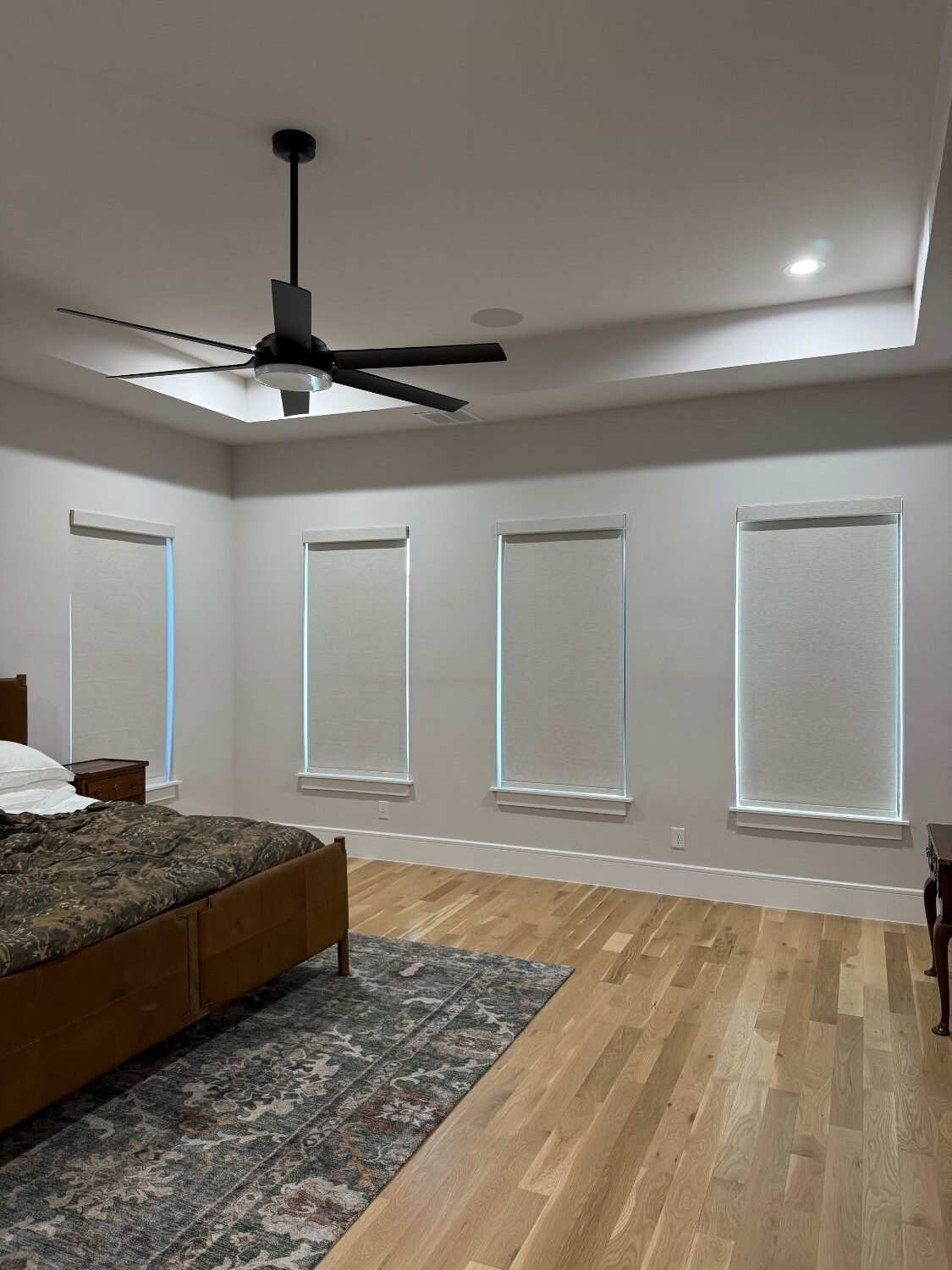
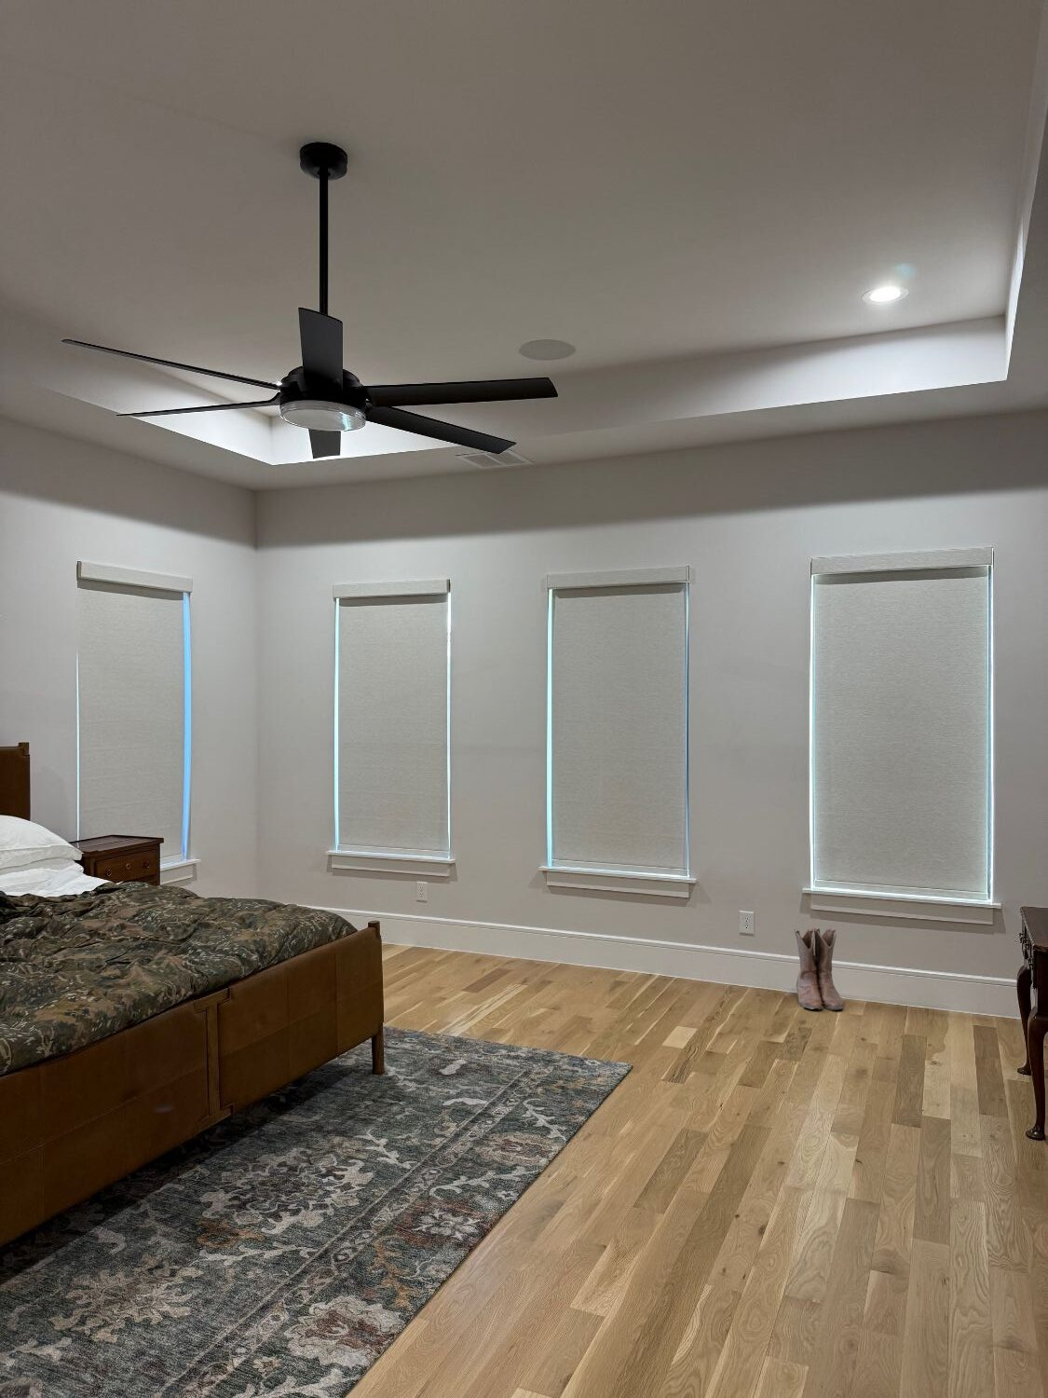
+ boots (819, 965)
